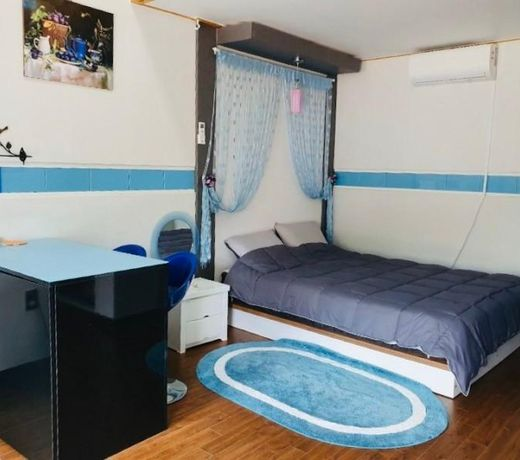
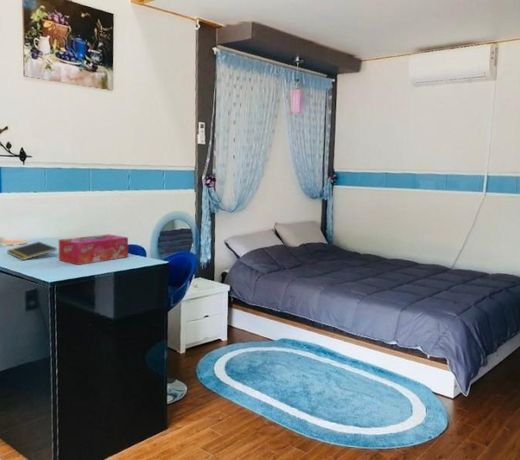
+ notepad (31, 250)
+ tissue box (94, 248)
